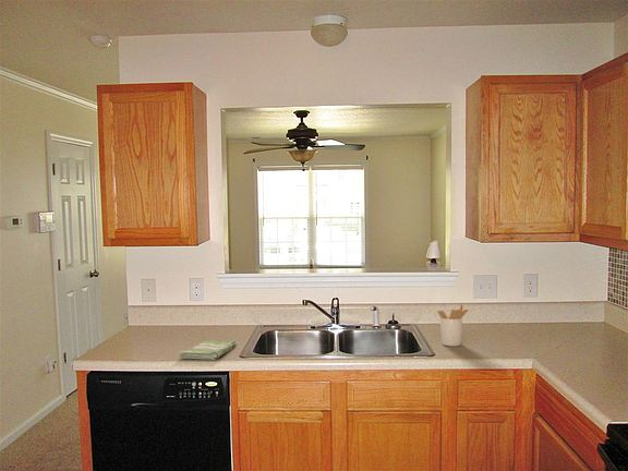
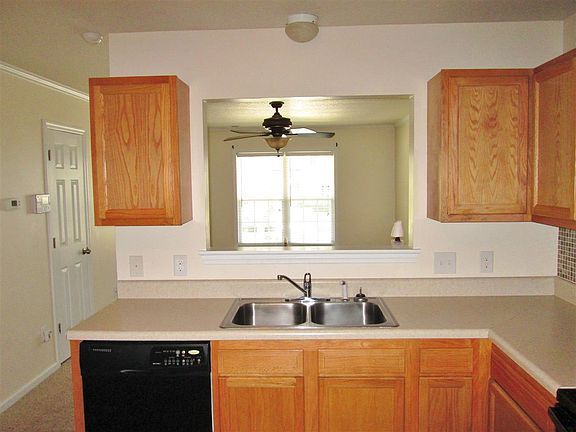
- utensil holder (454, 325)
- dish towel (208, 348)
